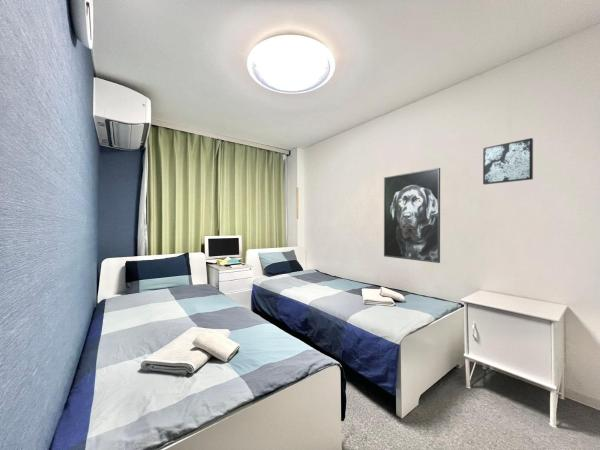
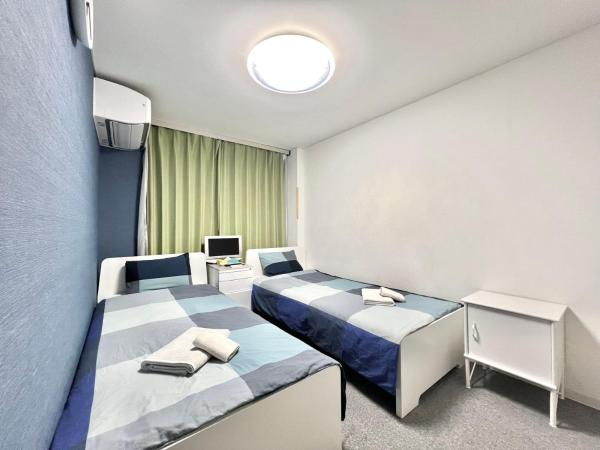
- wall art (506, 162)
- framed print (409, 216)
